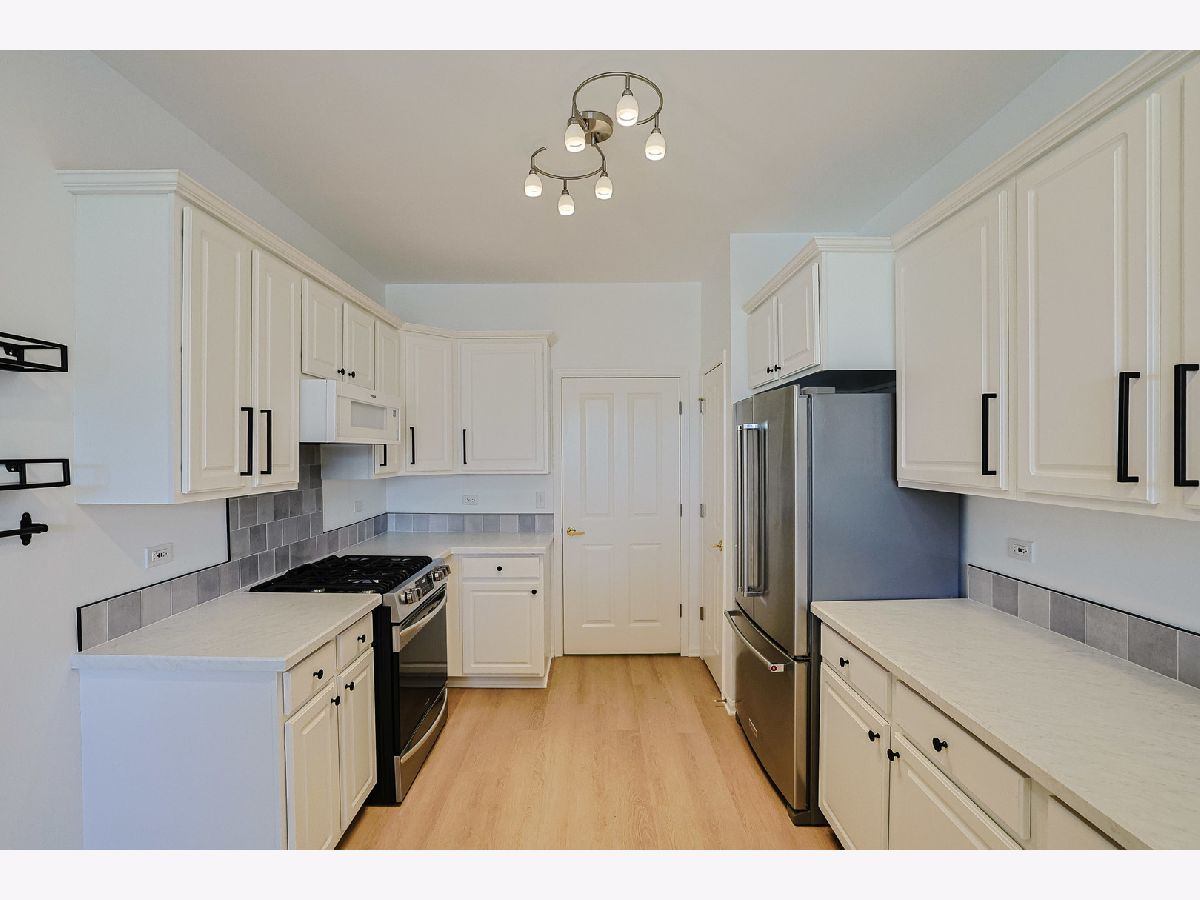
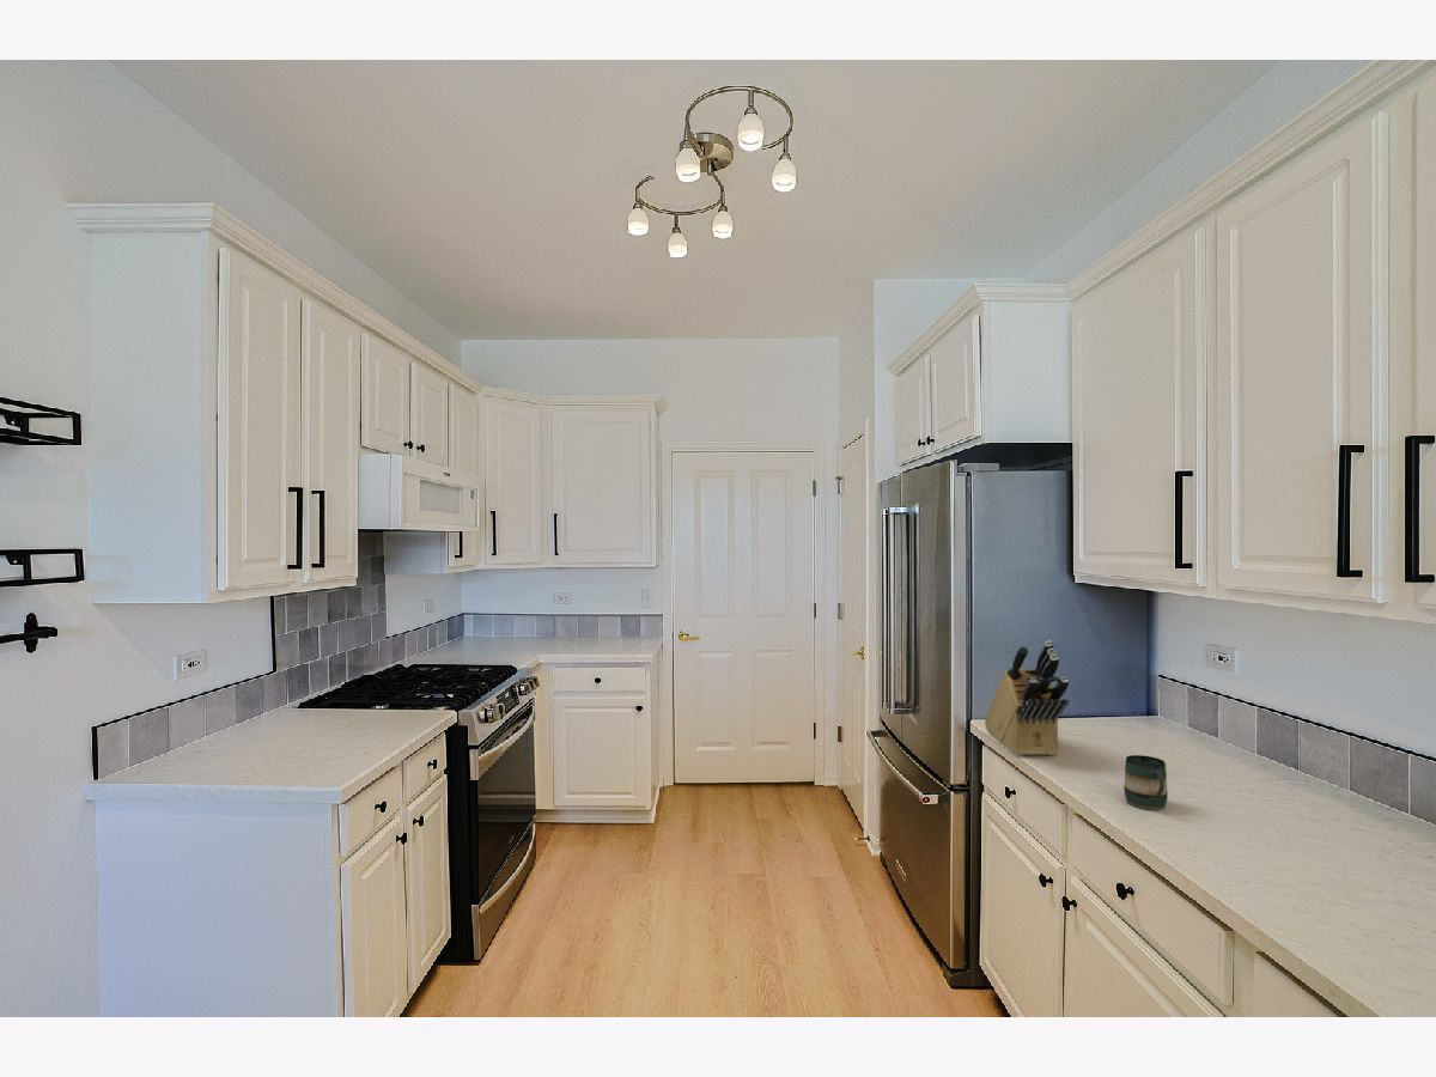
+ knife block (1024, 690)
+ mug (1149, 784)
